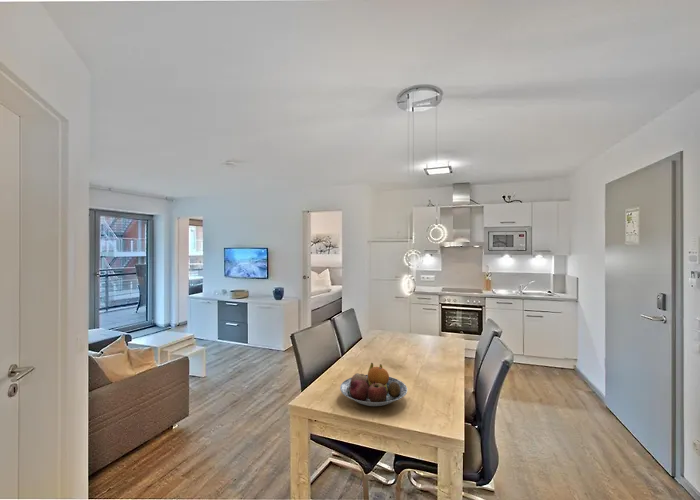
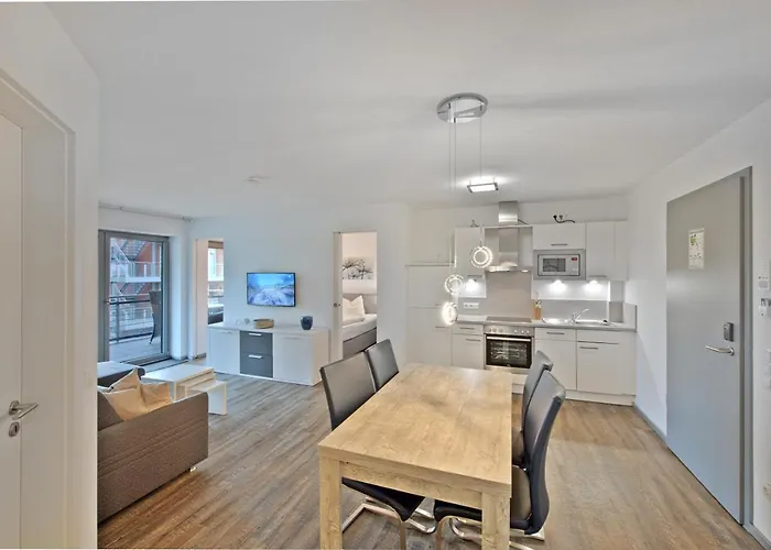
- fruit bowl (373, 384)
